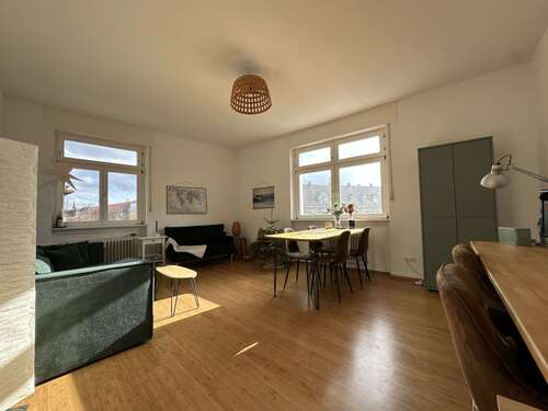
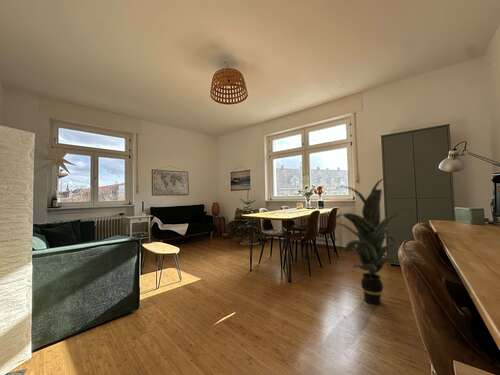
+ indoor plant (373, 240)
